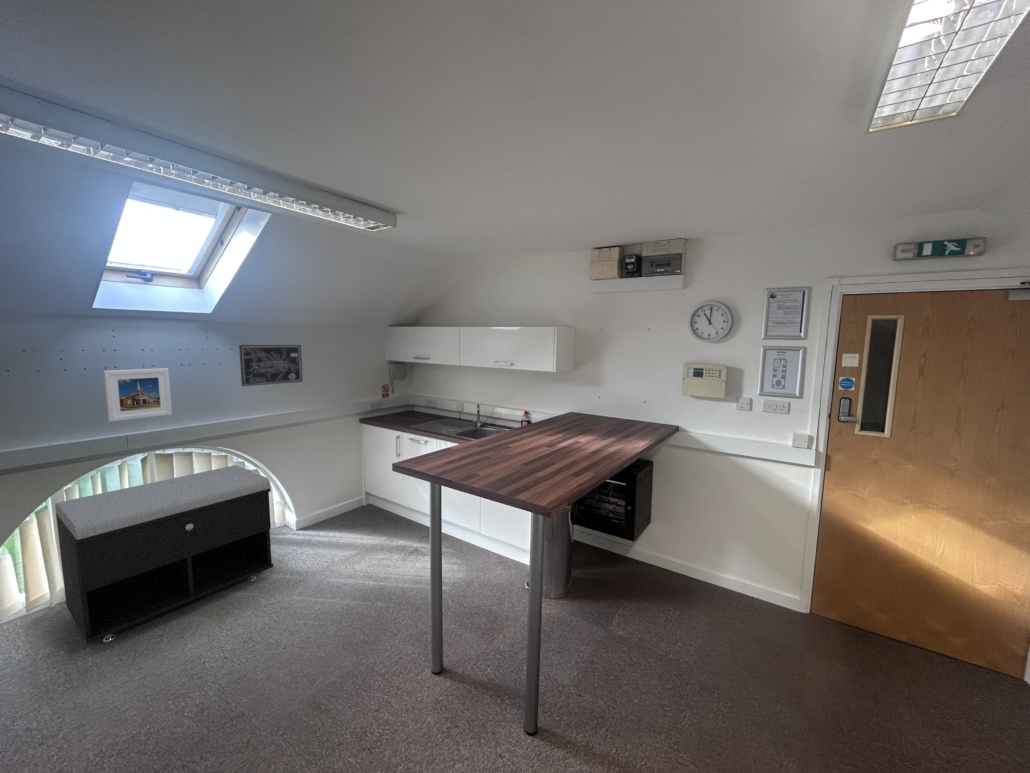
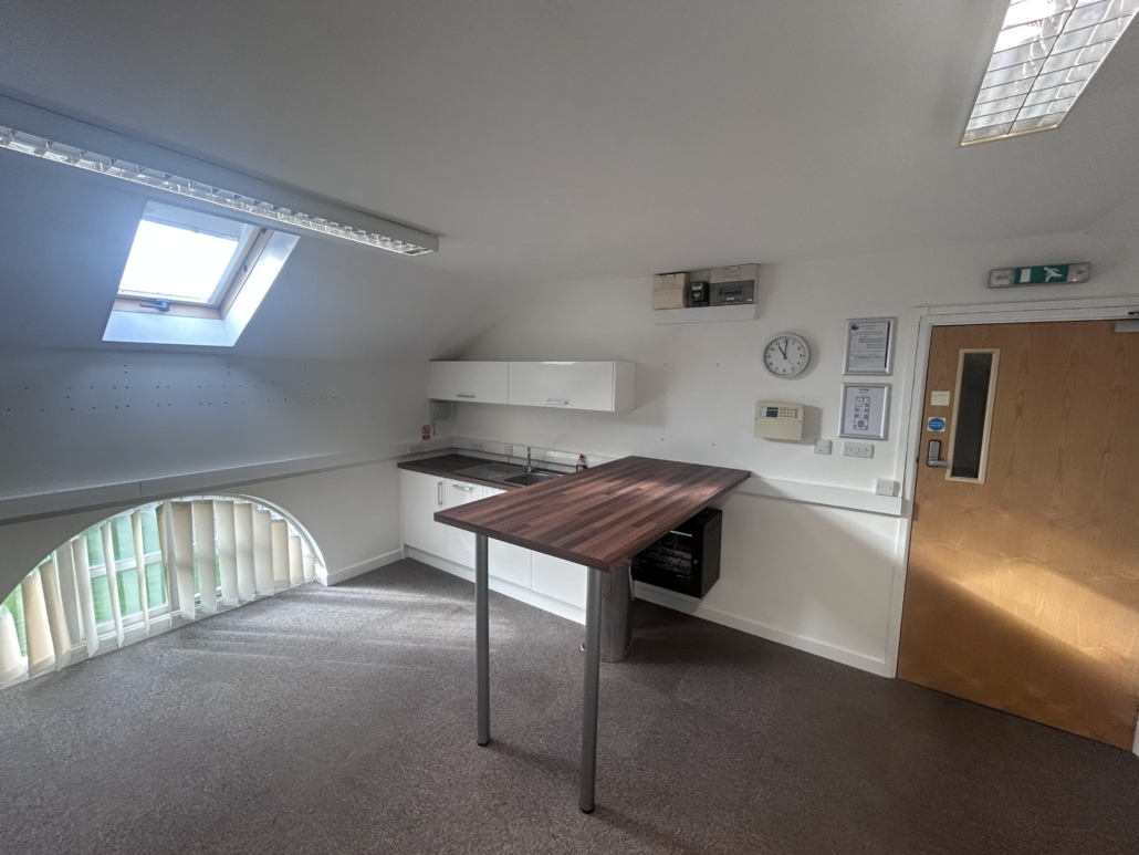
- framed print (139, 393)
- wall art (272, 364)
- storage bench (175, 543)
